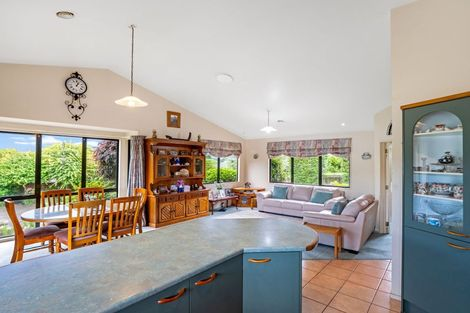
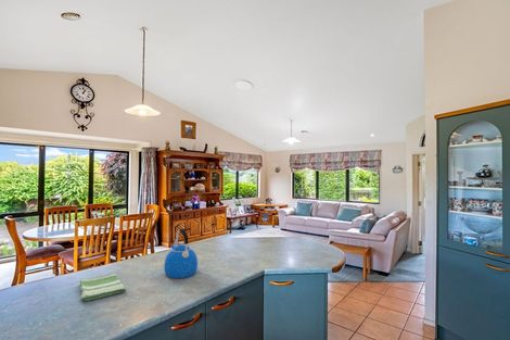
+ kettle (179, 250)
+ dish towel (101, 285)
